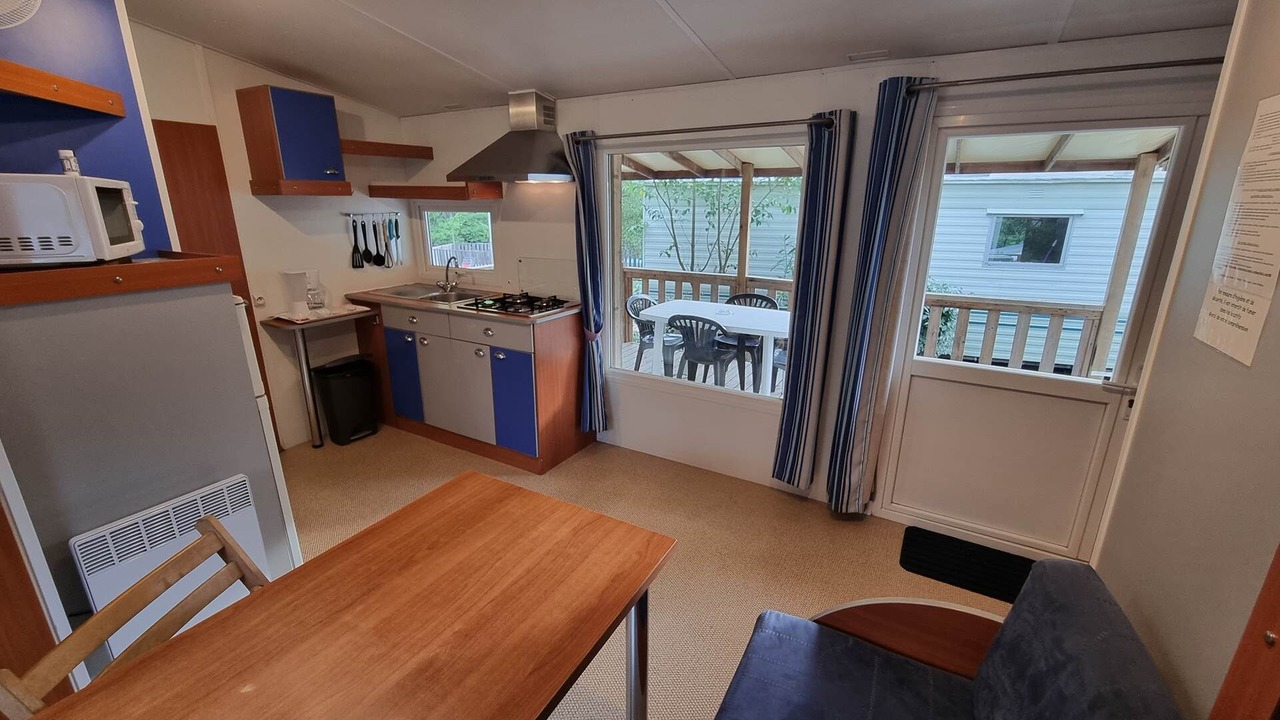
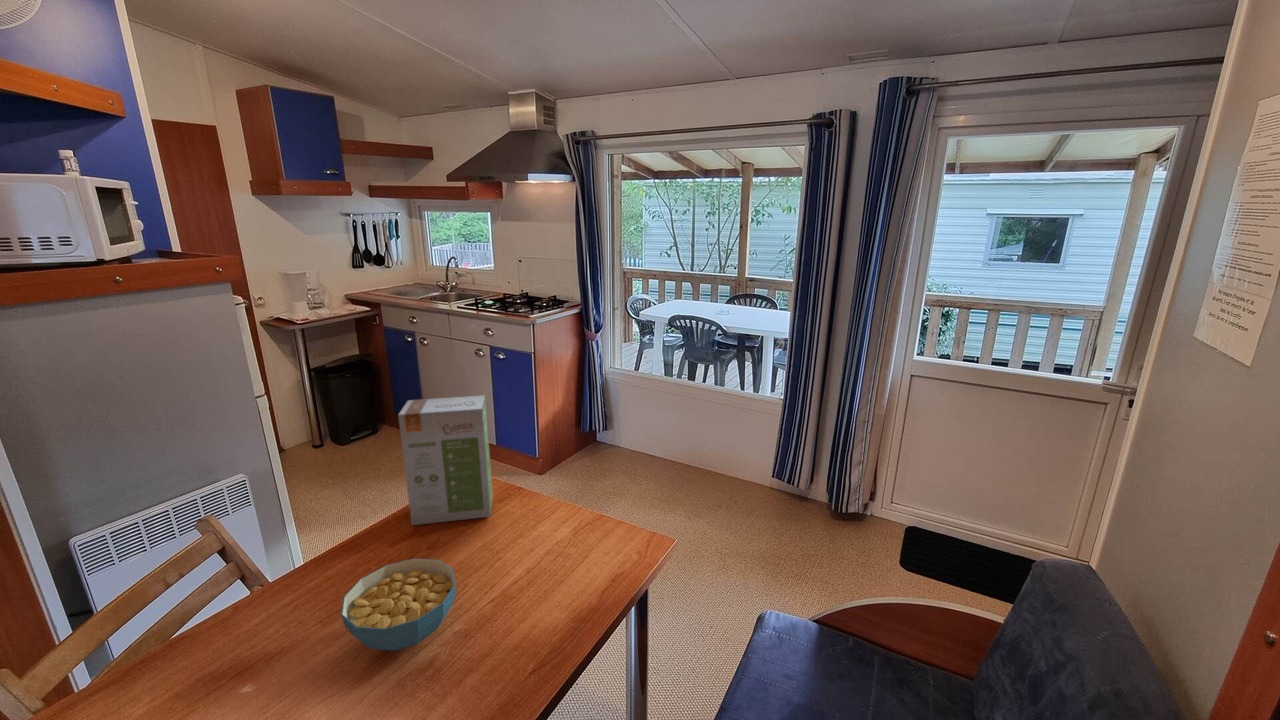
+ food box (449, 458)
+ cereal bowl (403, 612)
